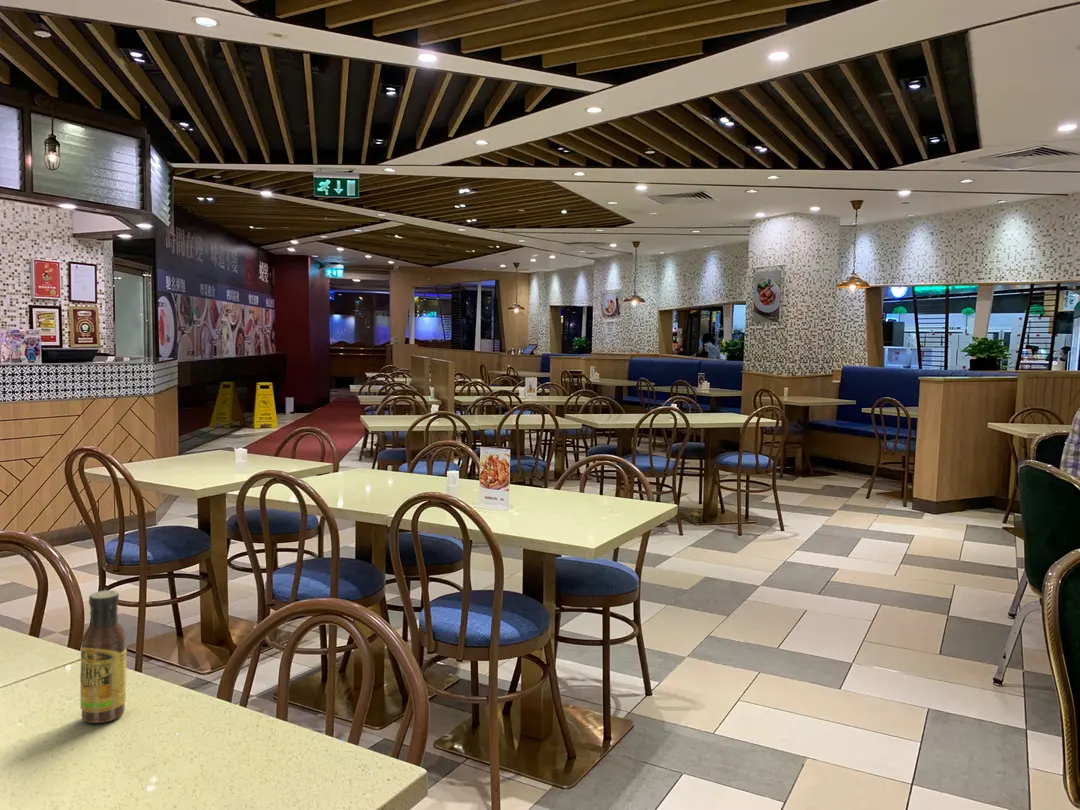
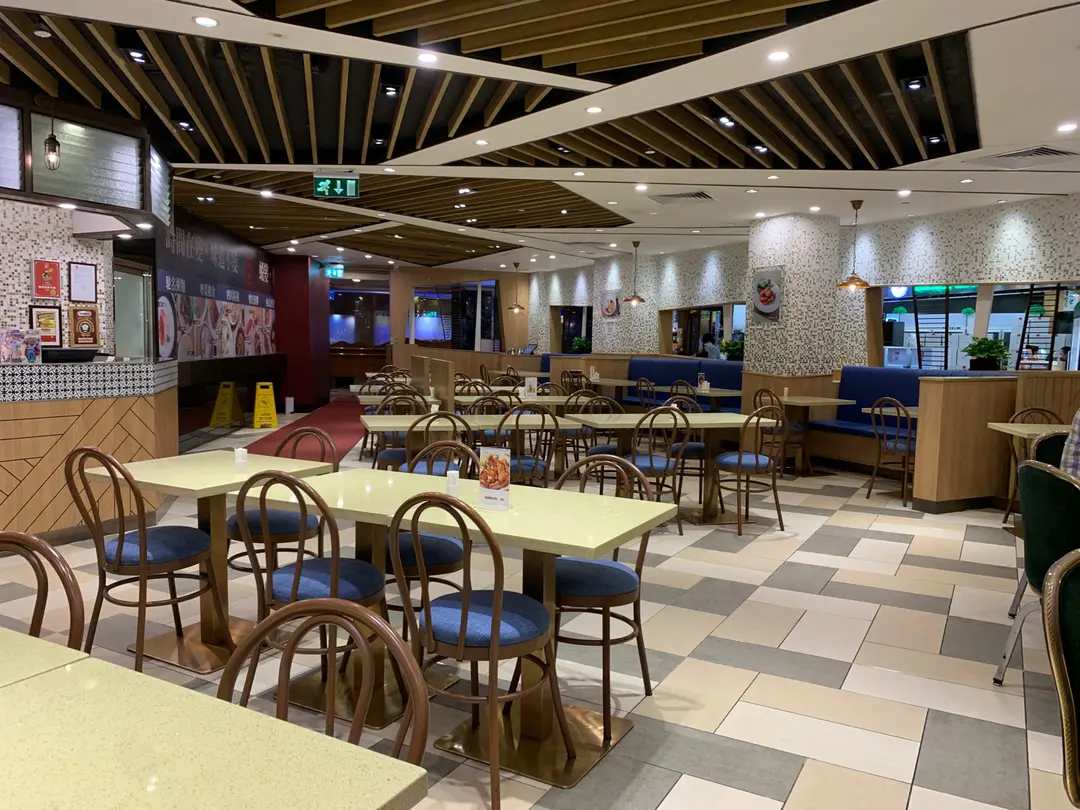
- sauce bottle (103, 655)
